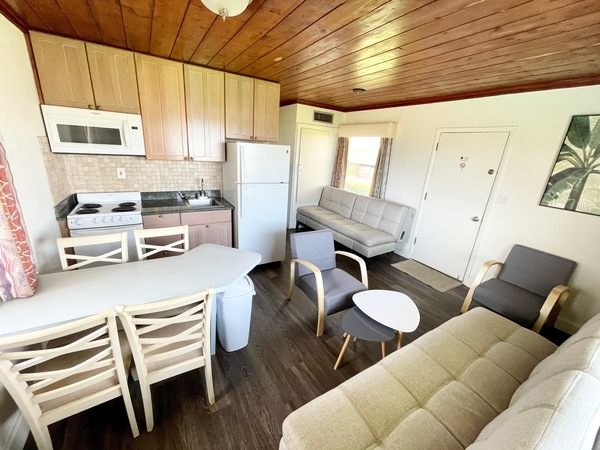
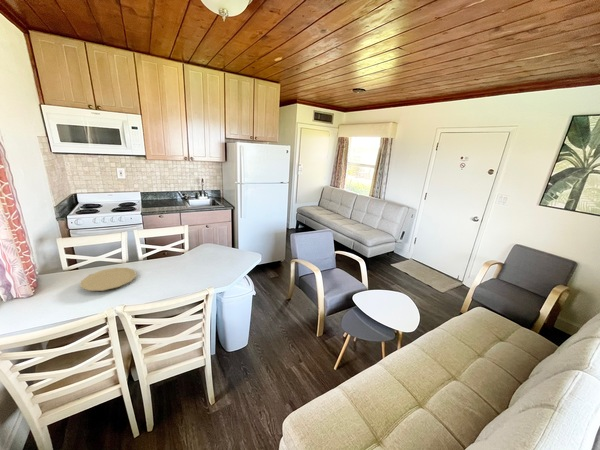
+ plate (110, 280)
